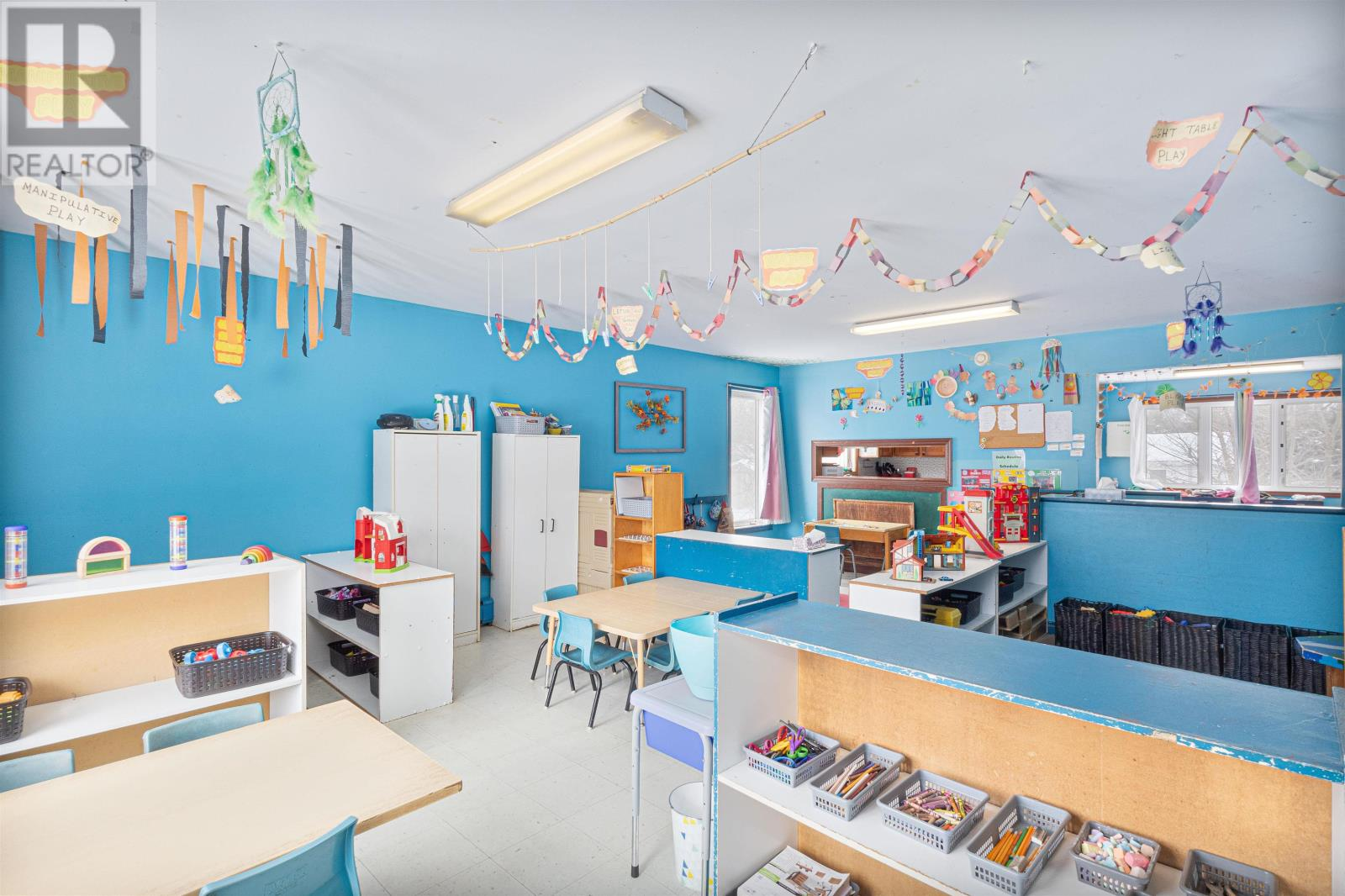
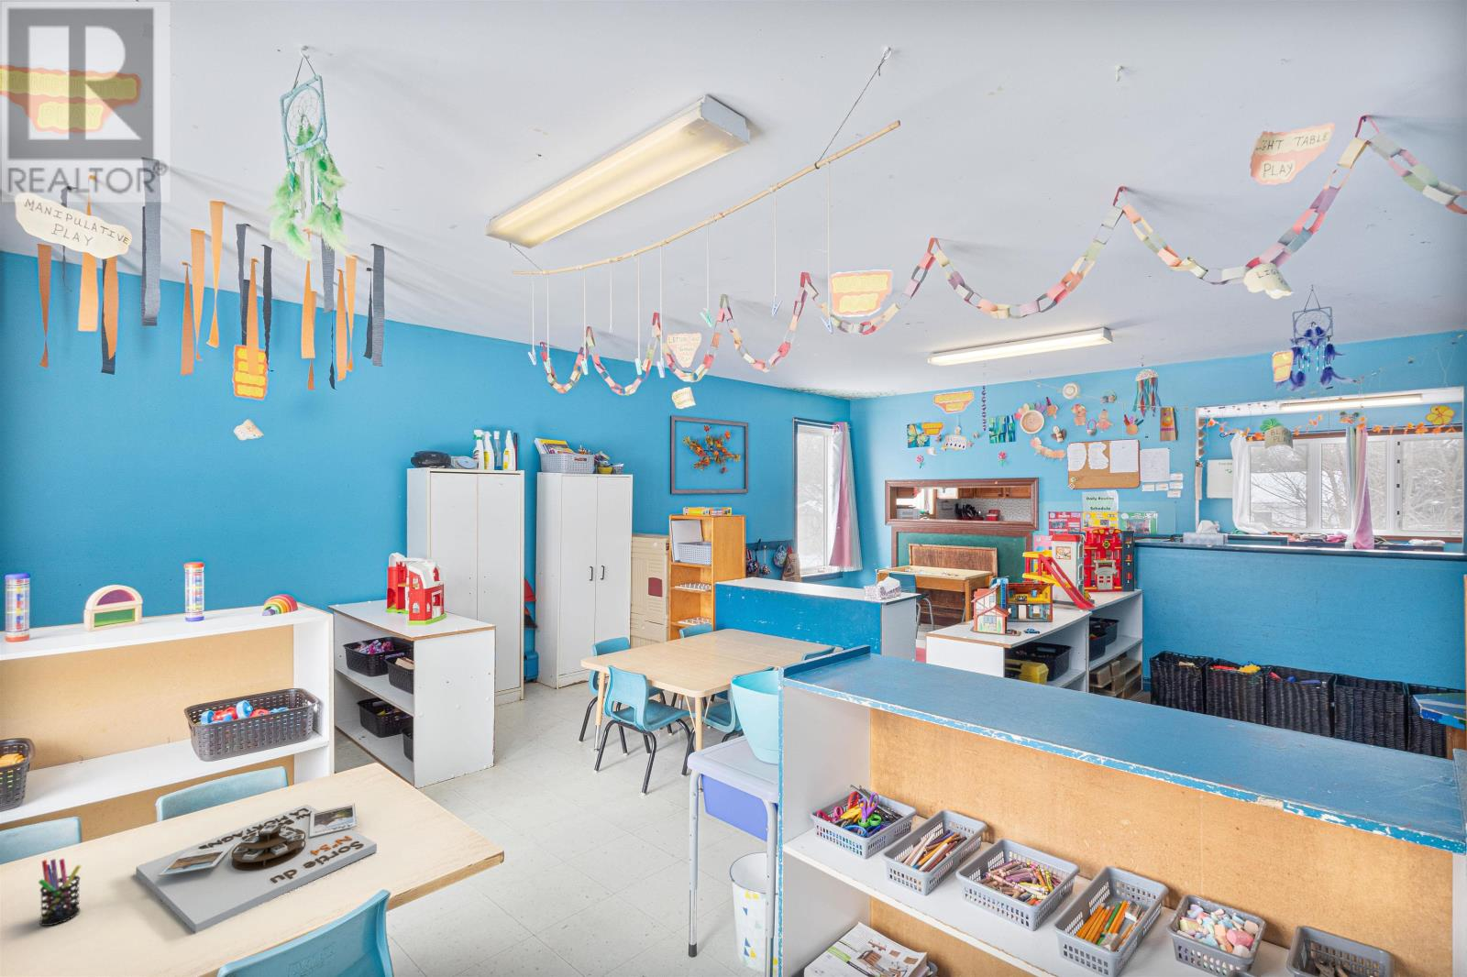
+ board game (276, 839)
+ pen holder (55, 890)
